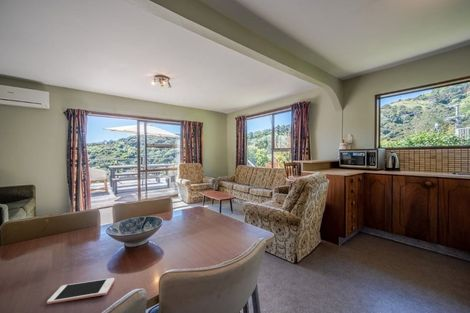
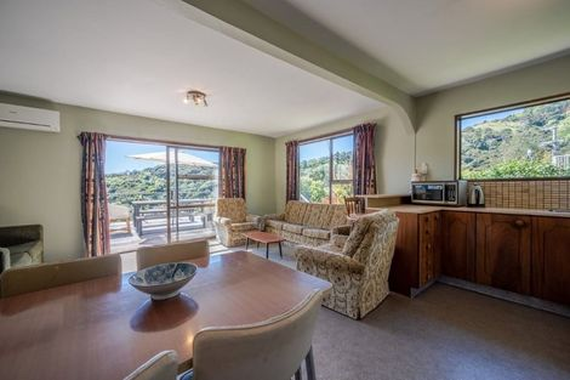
- cell phone (83, 289)
